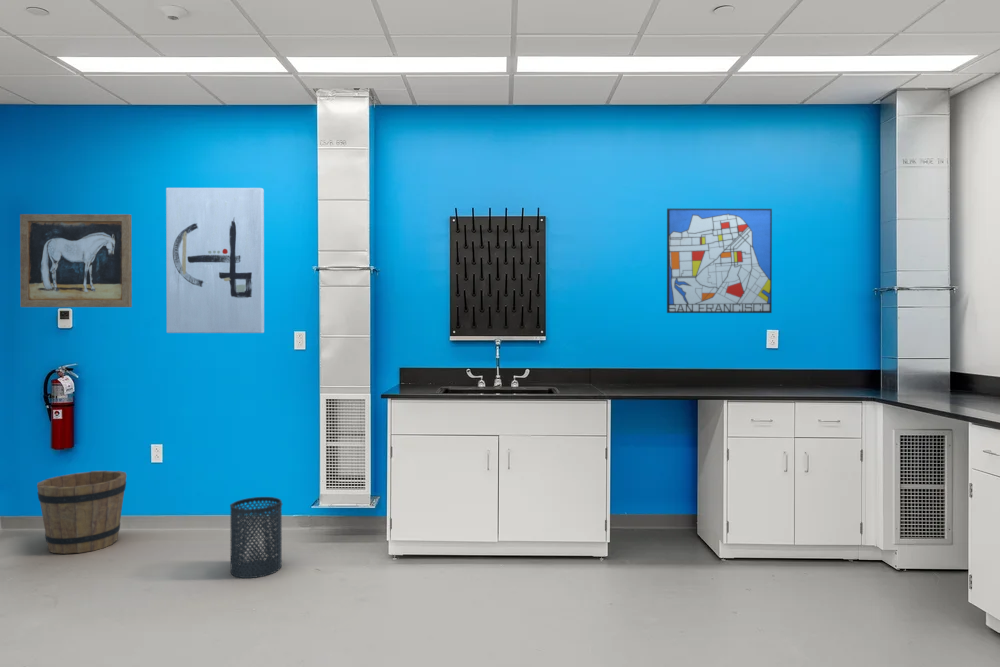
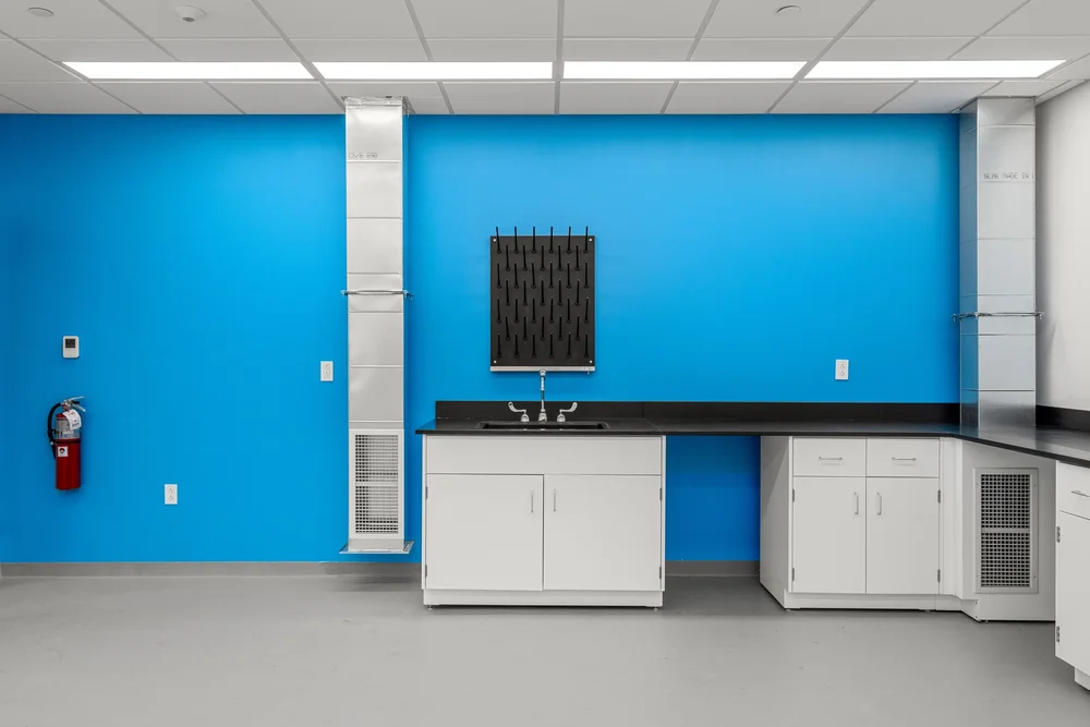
- wall art (719, 260)
- trash can (256, 535)
- wall art (76, 260)
- wall art (215, 260)
- bucket (83, 511)
